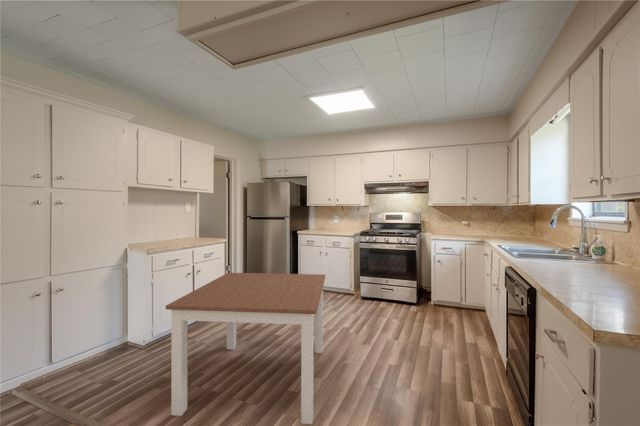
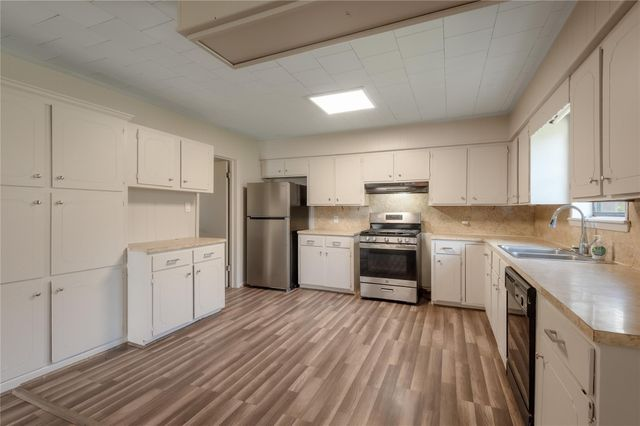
- dining table (261, 322)
